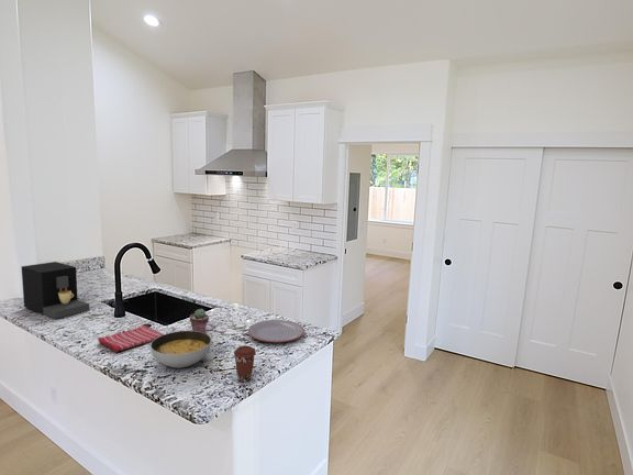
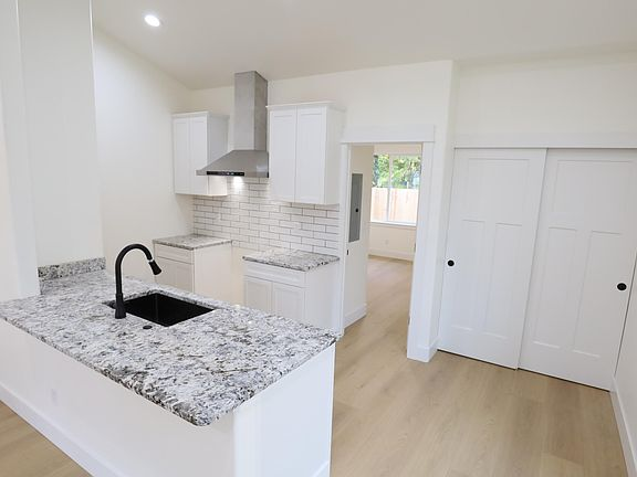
- coffee maker (55, 288)
- dish towel (131, 336)
- soup bowl (181, 351)
- coffee cup (244, 363)
- potted succulent (199, 320)
- plate (276, 331)
